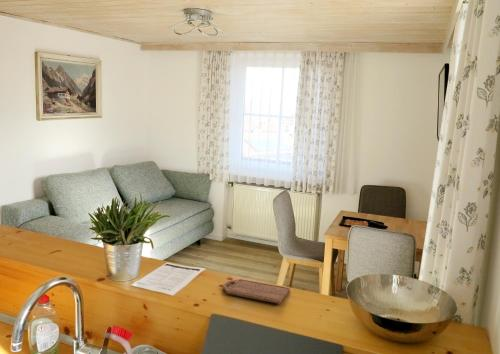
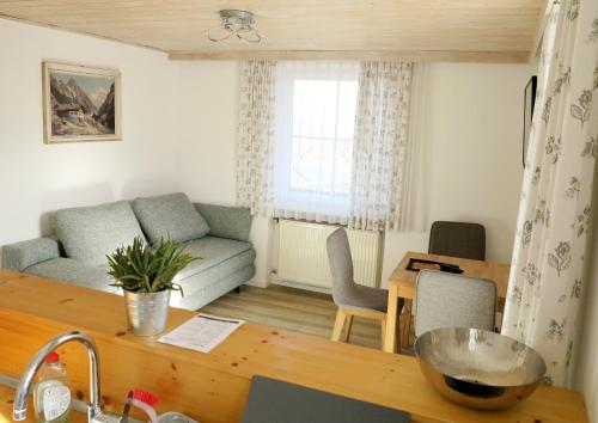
- cutting board (254, 290)
